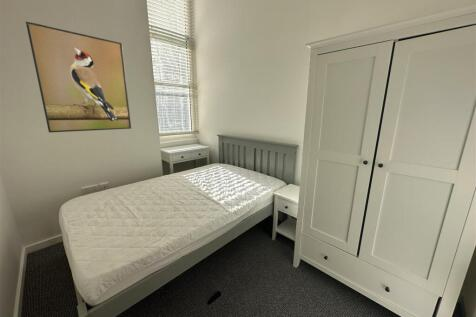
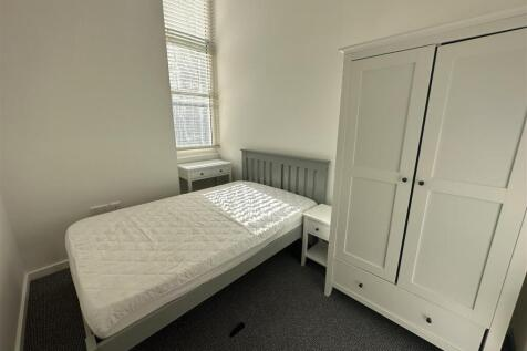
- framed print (87, 84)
